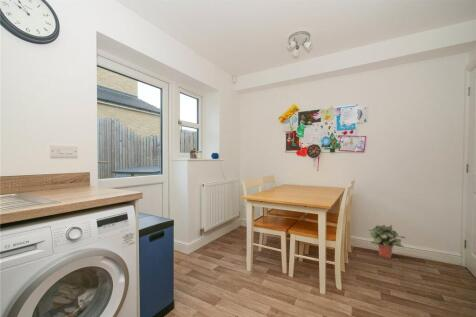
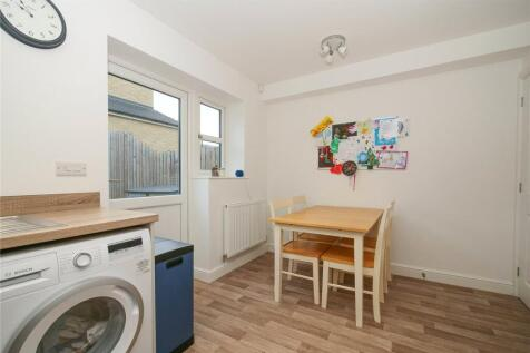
- potted plant (385, 240)
